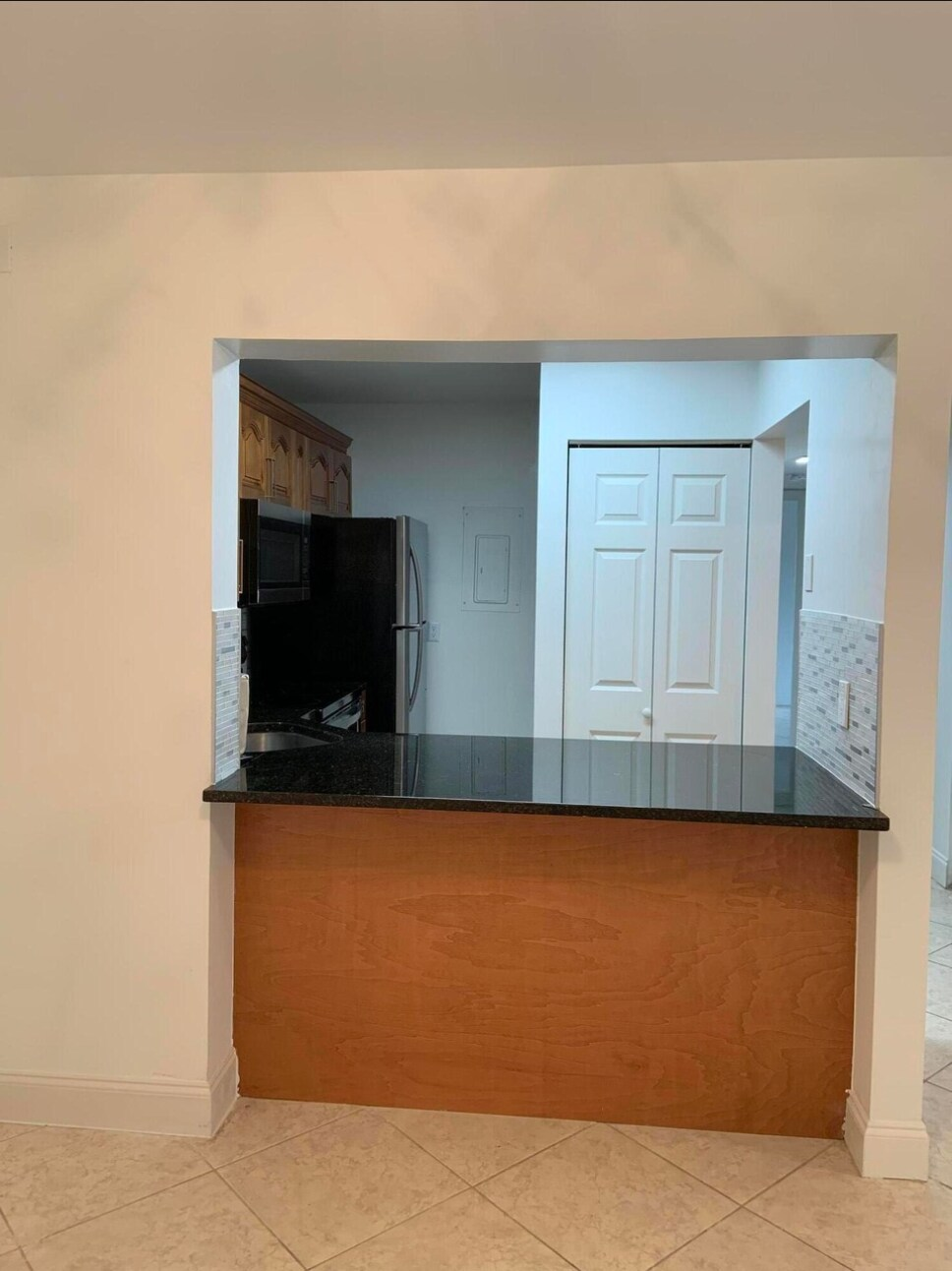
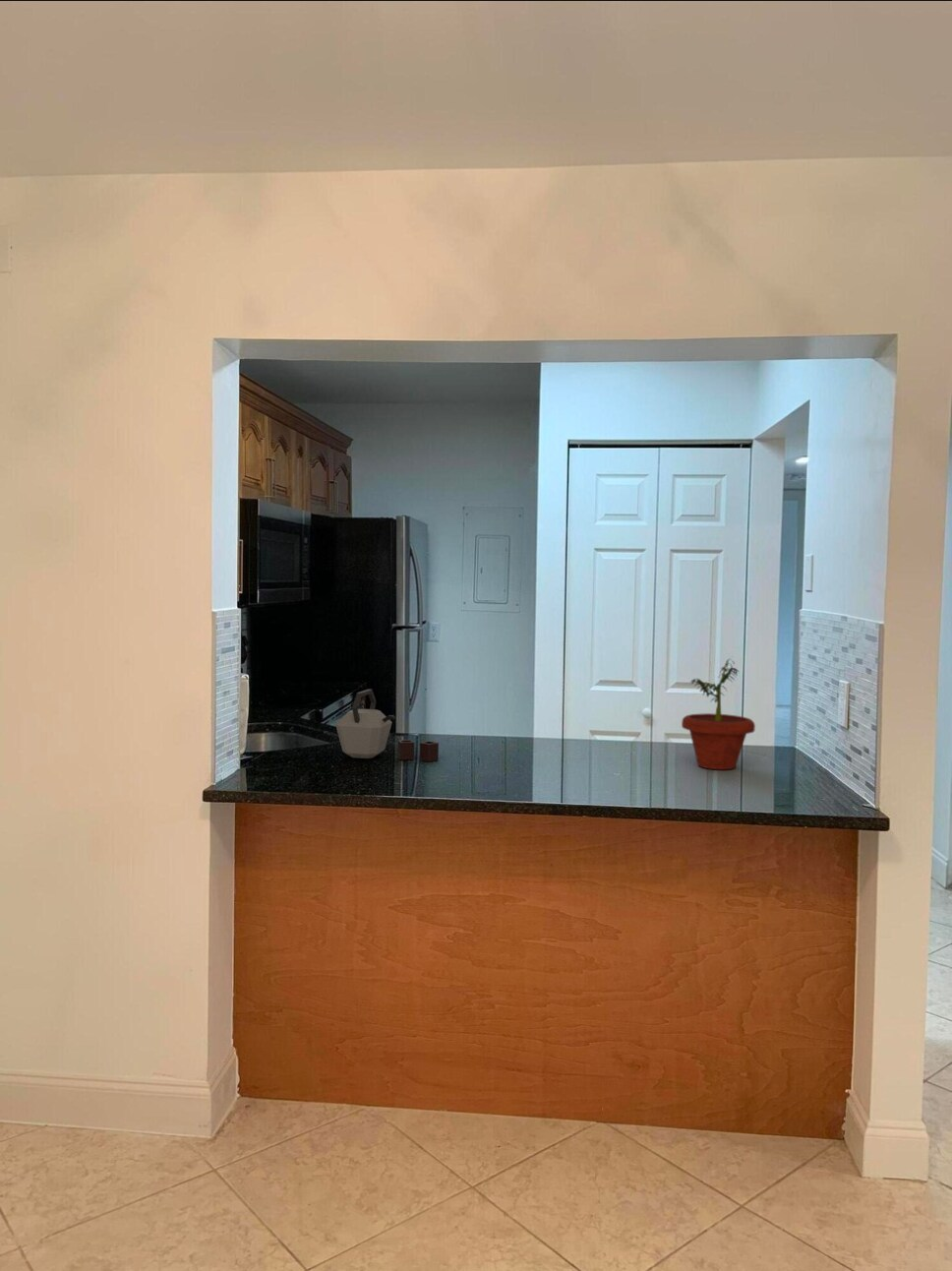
+ potted plant (718, 710)
+ kettle (389, 725)
